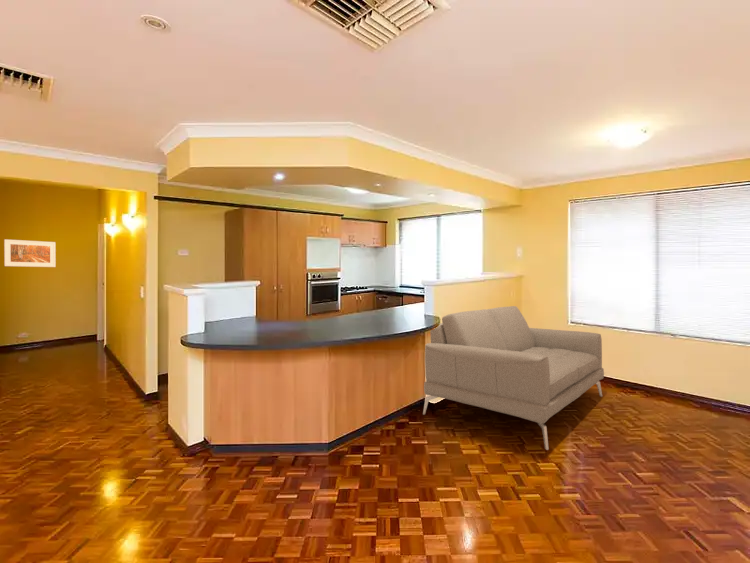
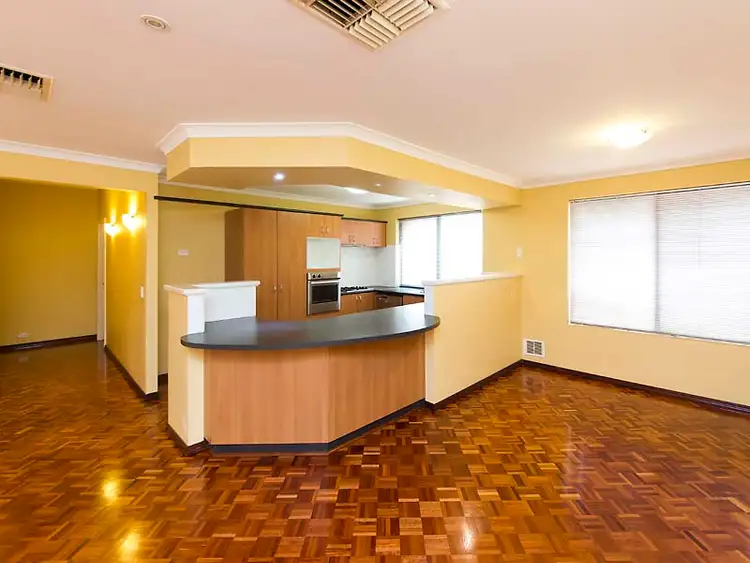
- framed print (30, 253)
- sofa (520, 357)
